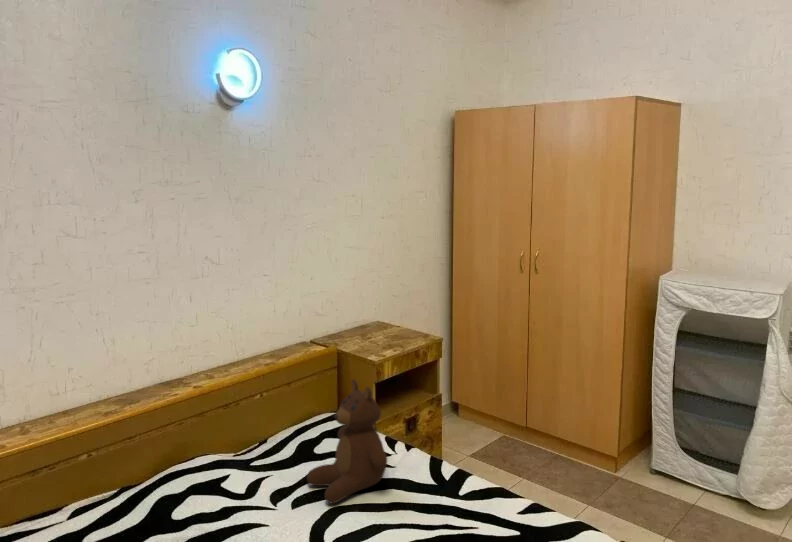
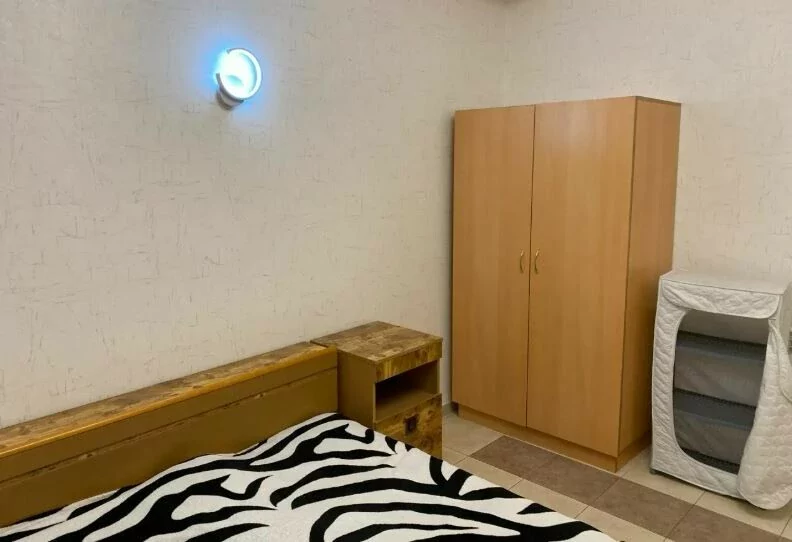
- teddy bear (347, 437)
